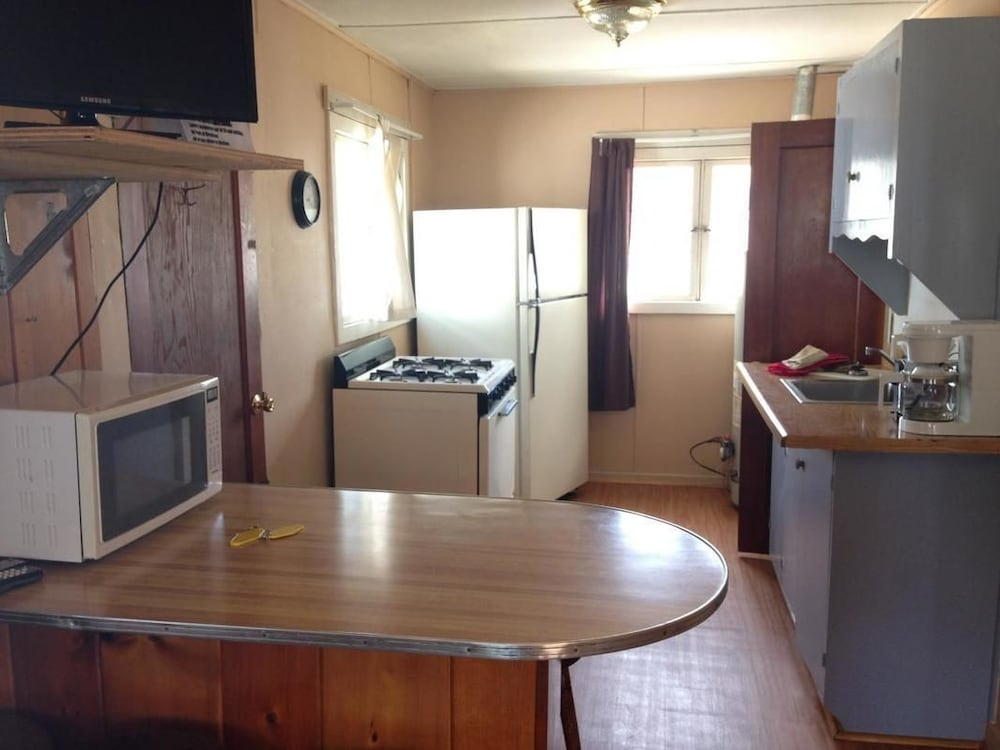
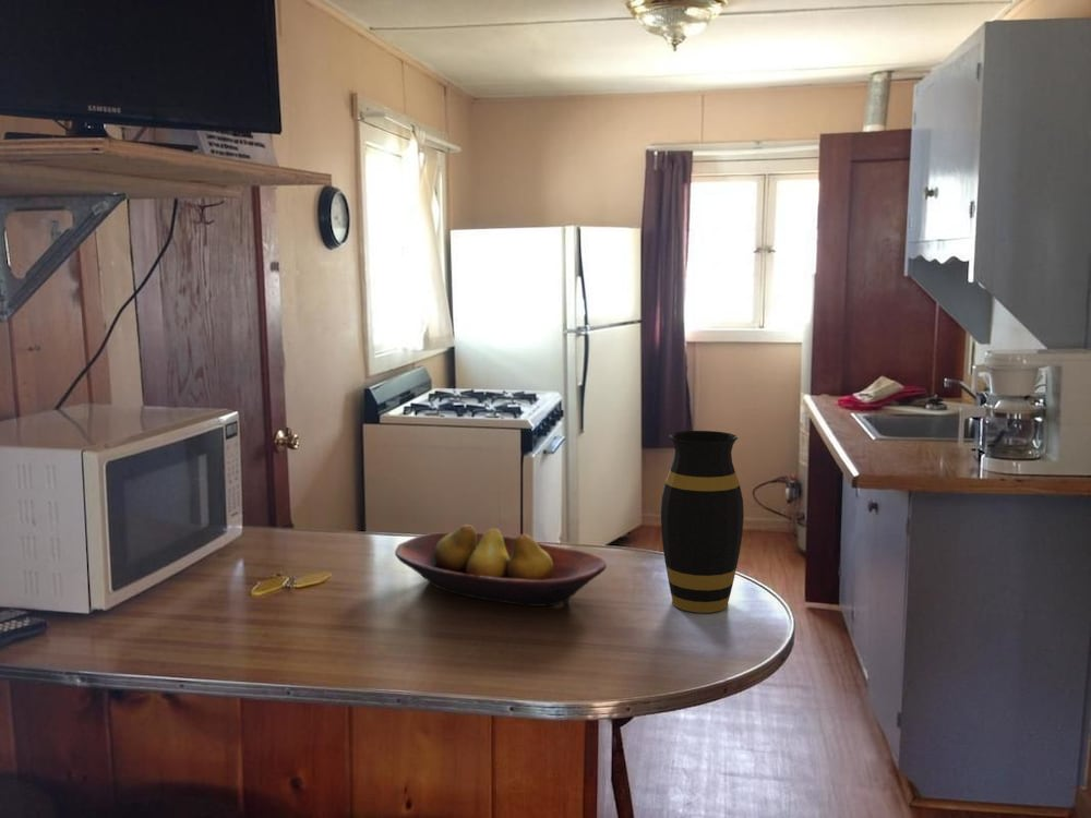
+ fruit bowl (497, 558)
+ vase (702, 520)
